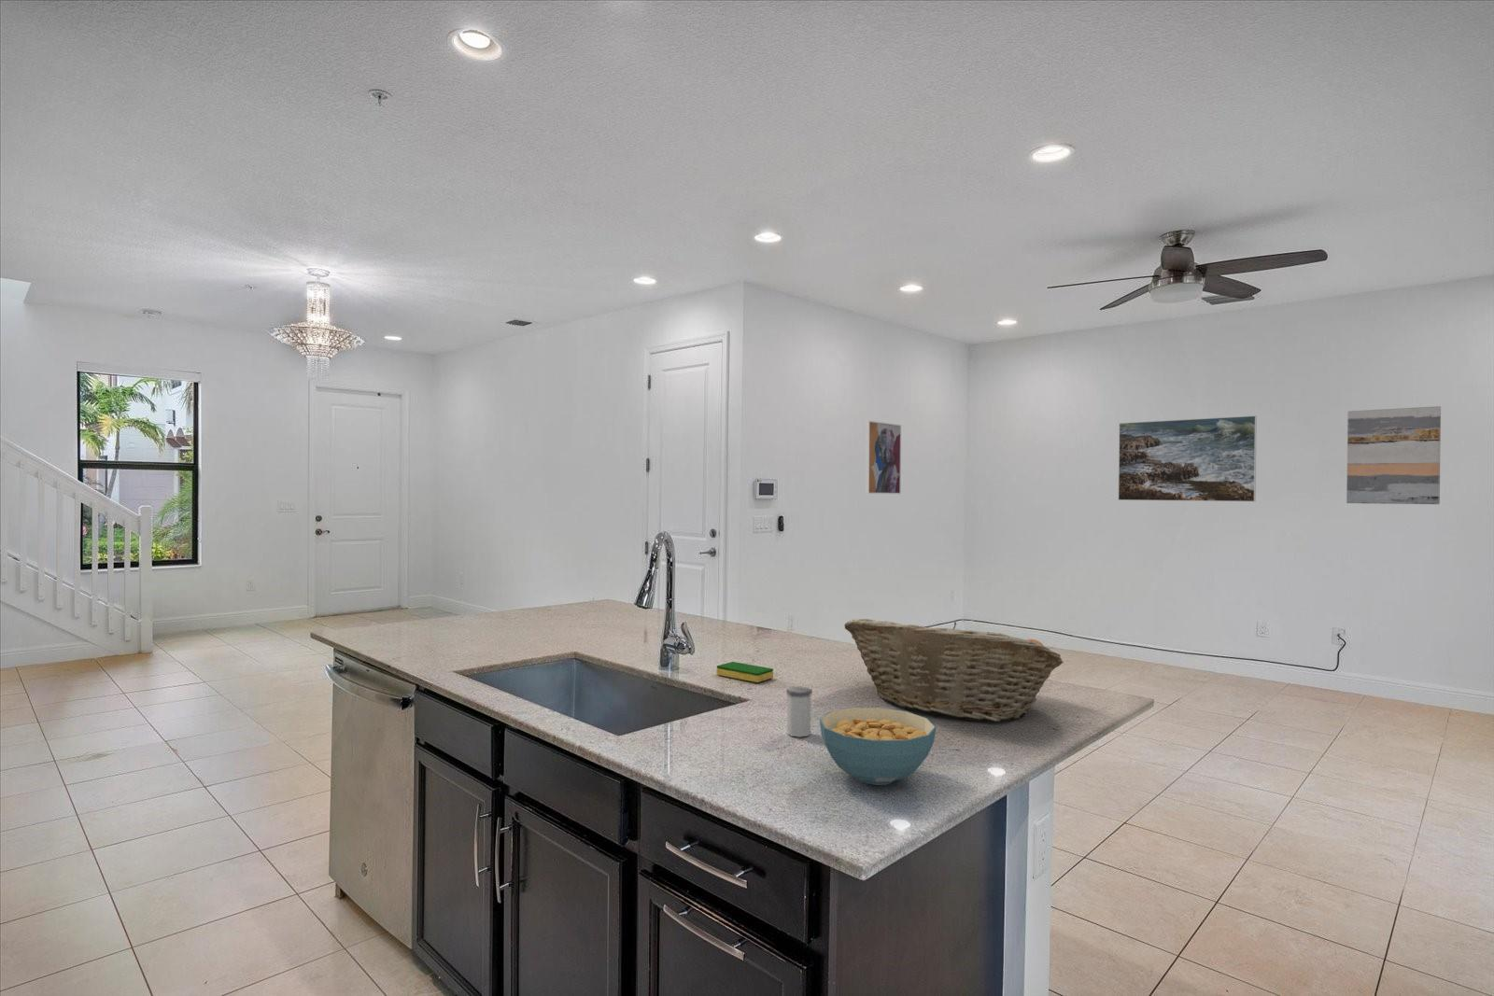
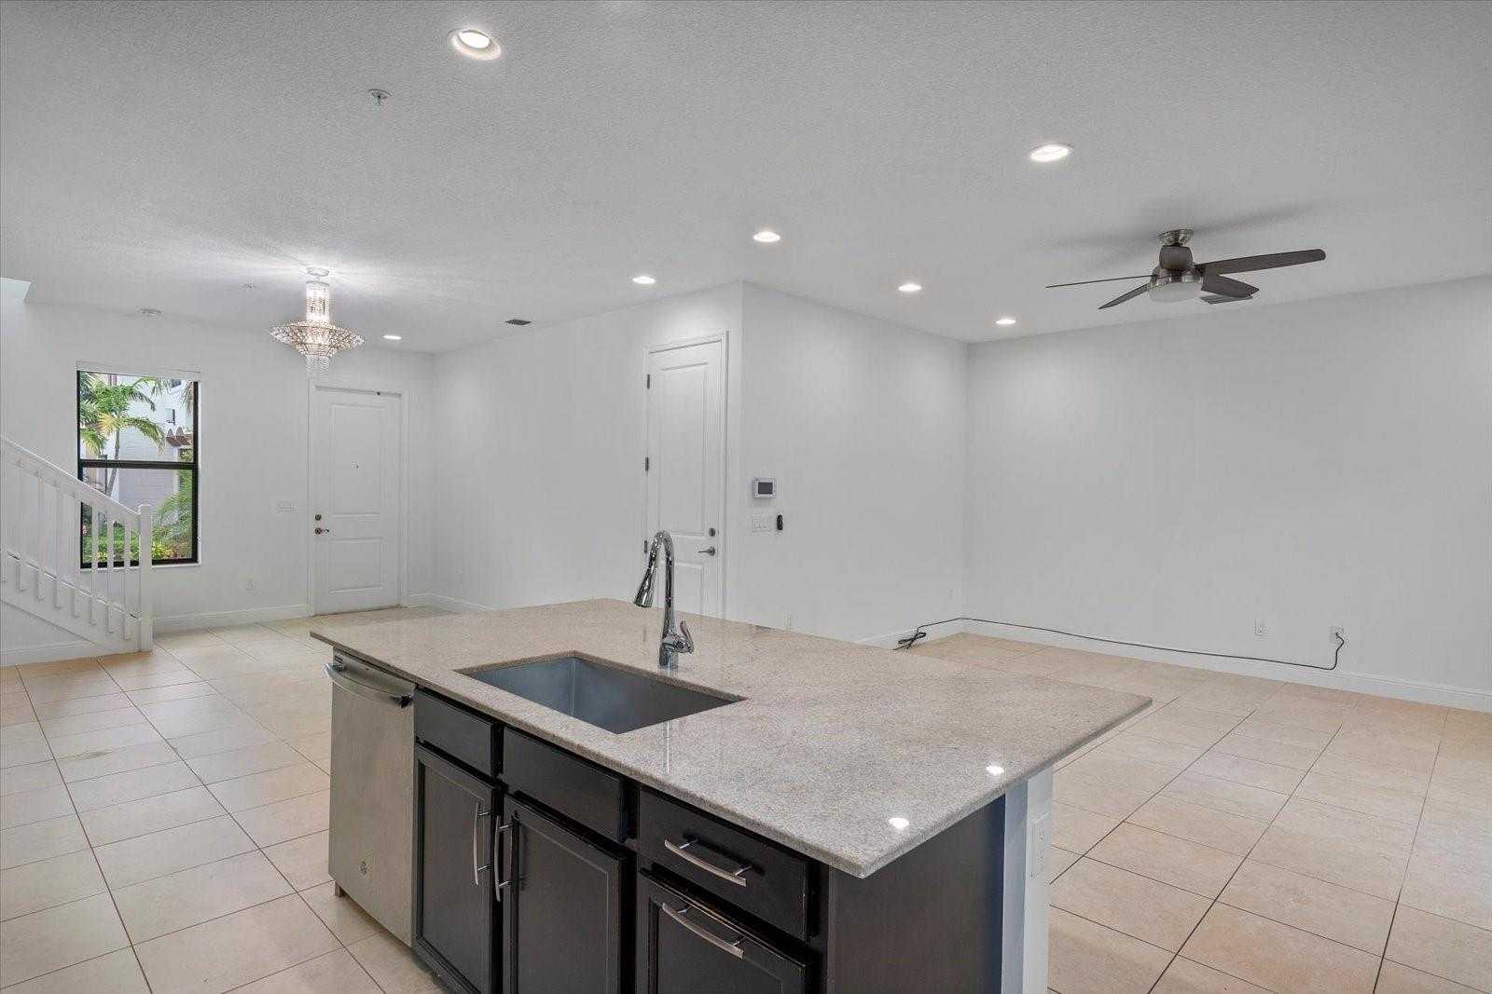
- wall art (1392, 456)
- fruit basket (948, 659)
- wall art (884, 458)
- dish sponge (744, 671)
- cereal bowl (876, 750)
- salt shaker (798, 711)
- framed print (1183, 460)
